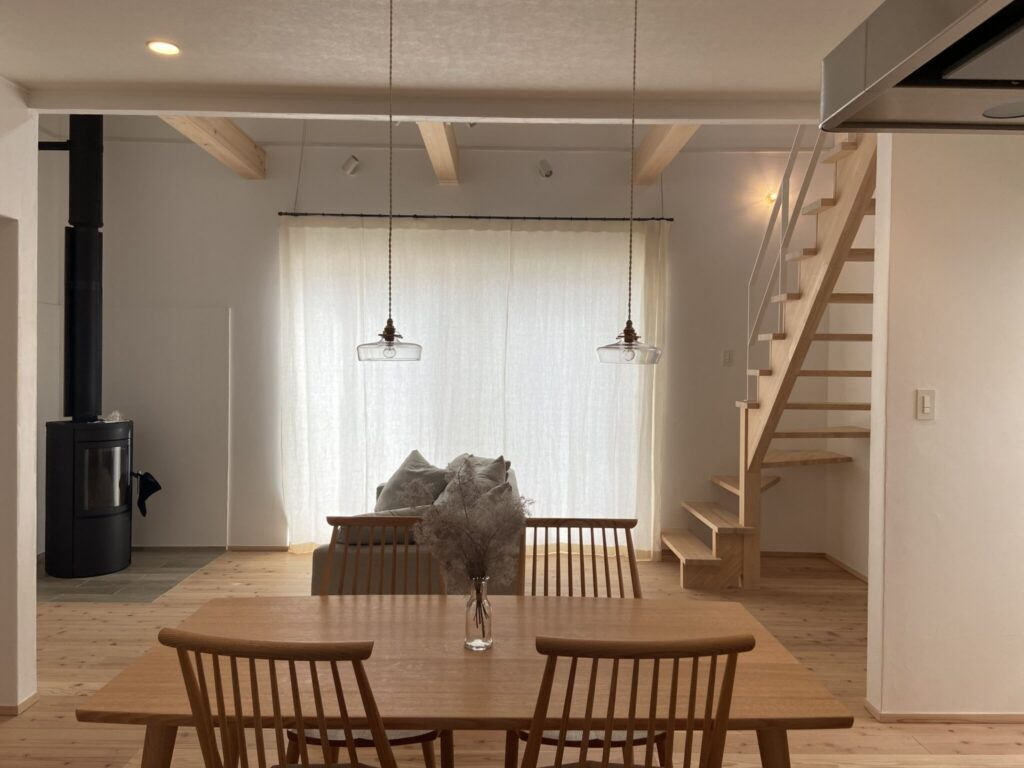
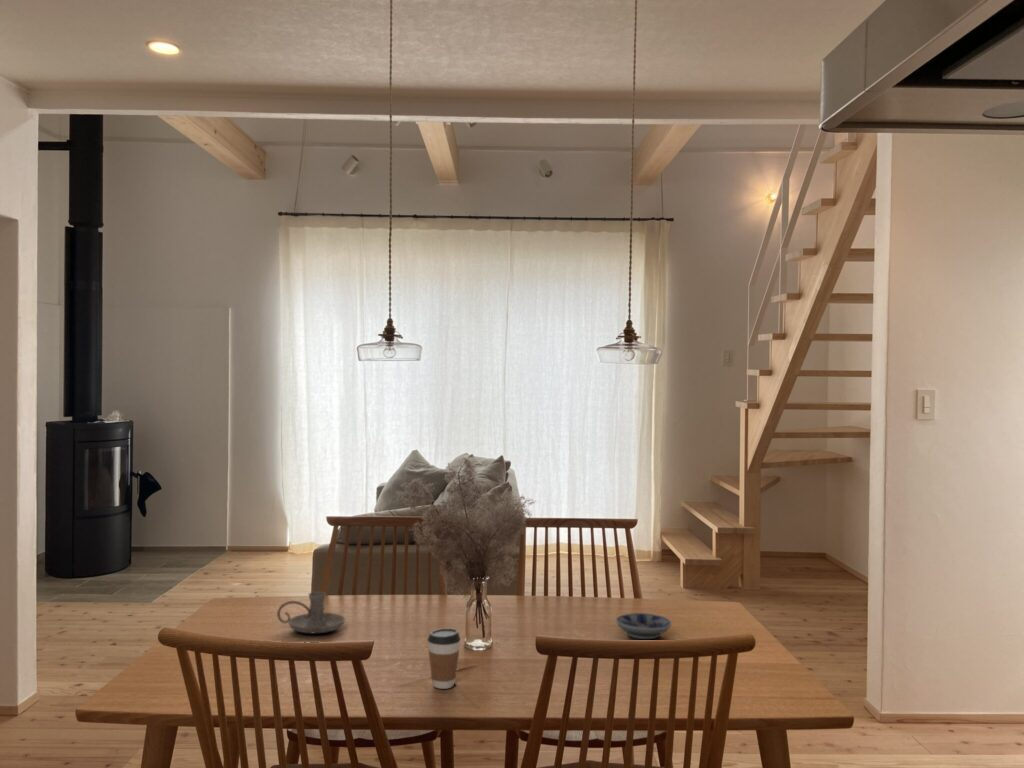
+ candle holder (310, 611)
+ bowl (643, 627)
+ coffee cup (443, 658)
